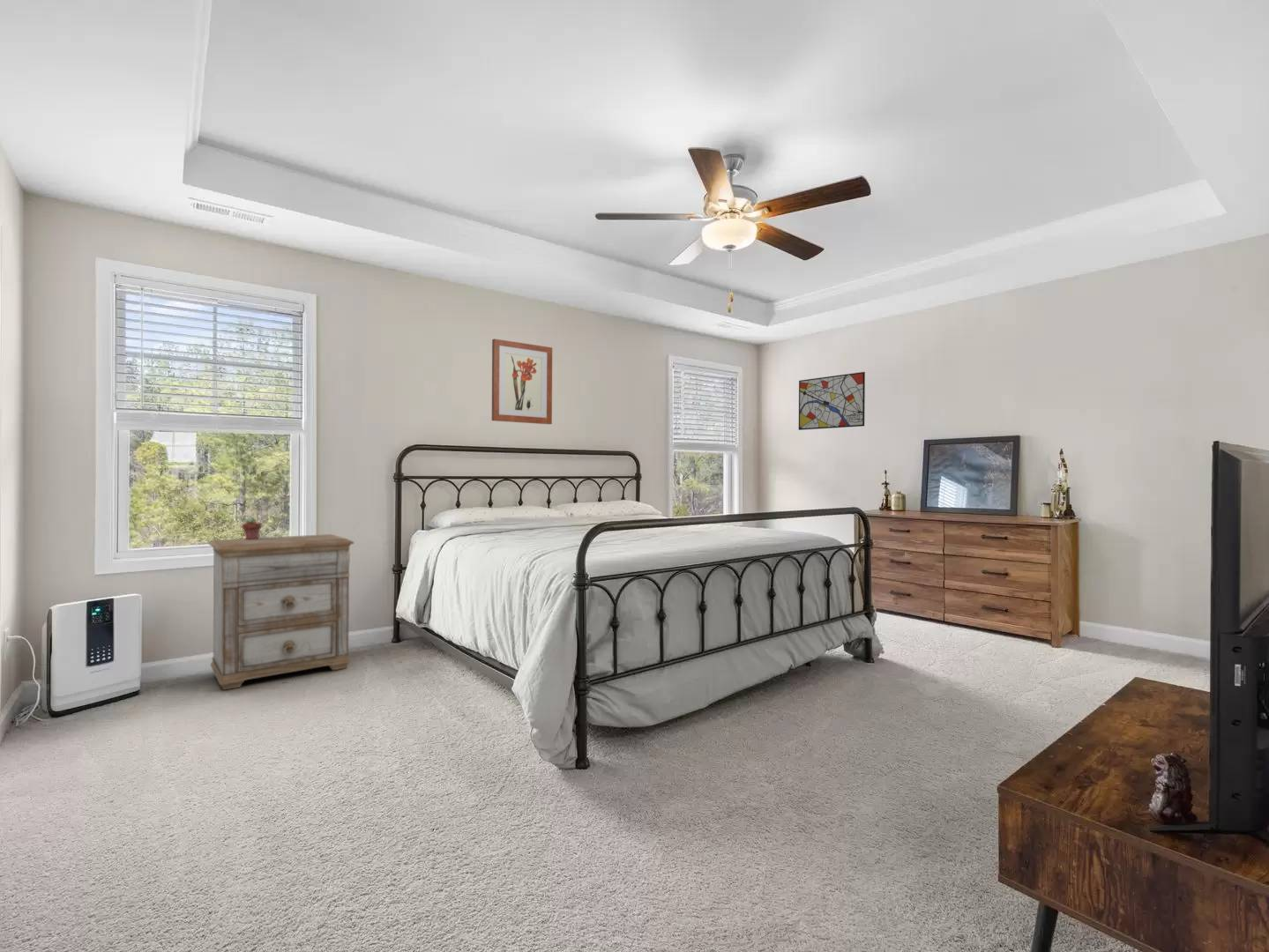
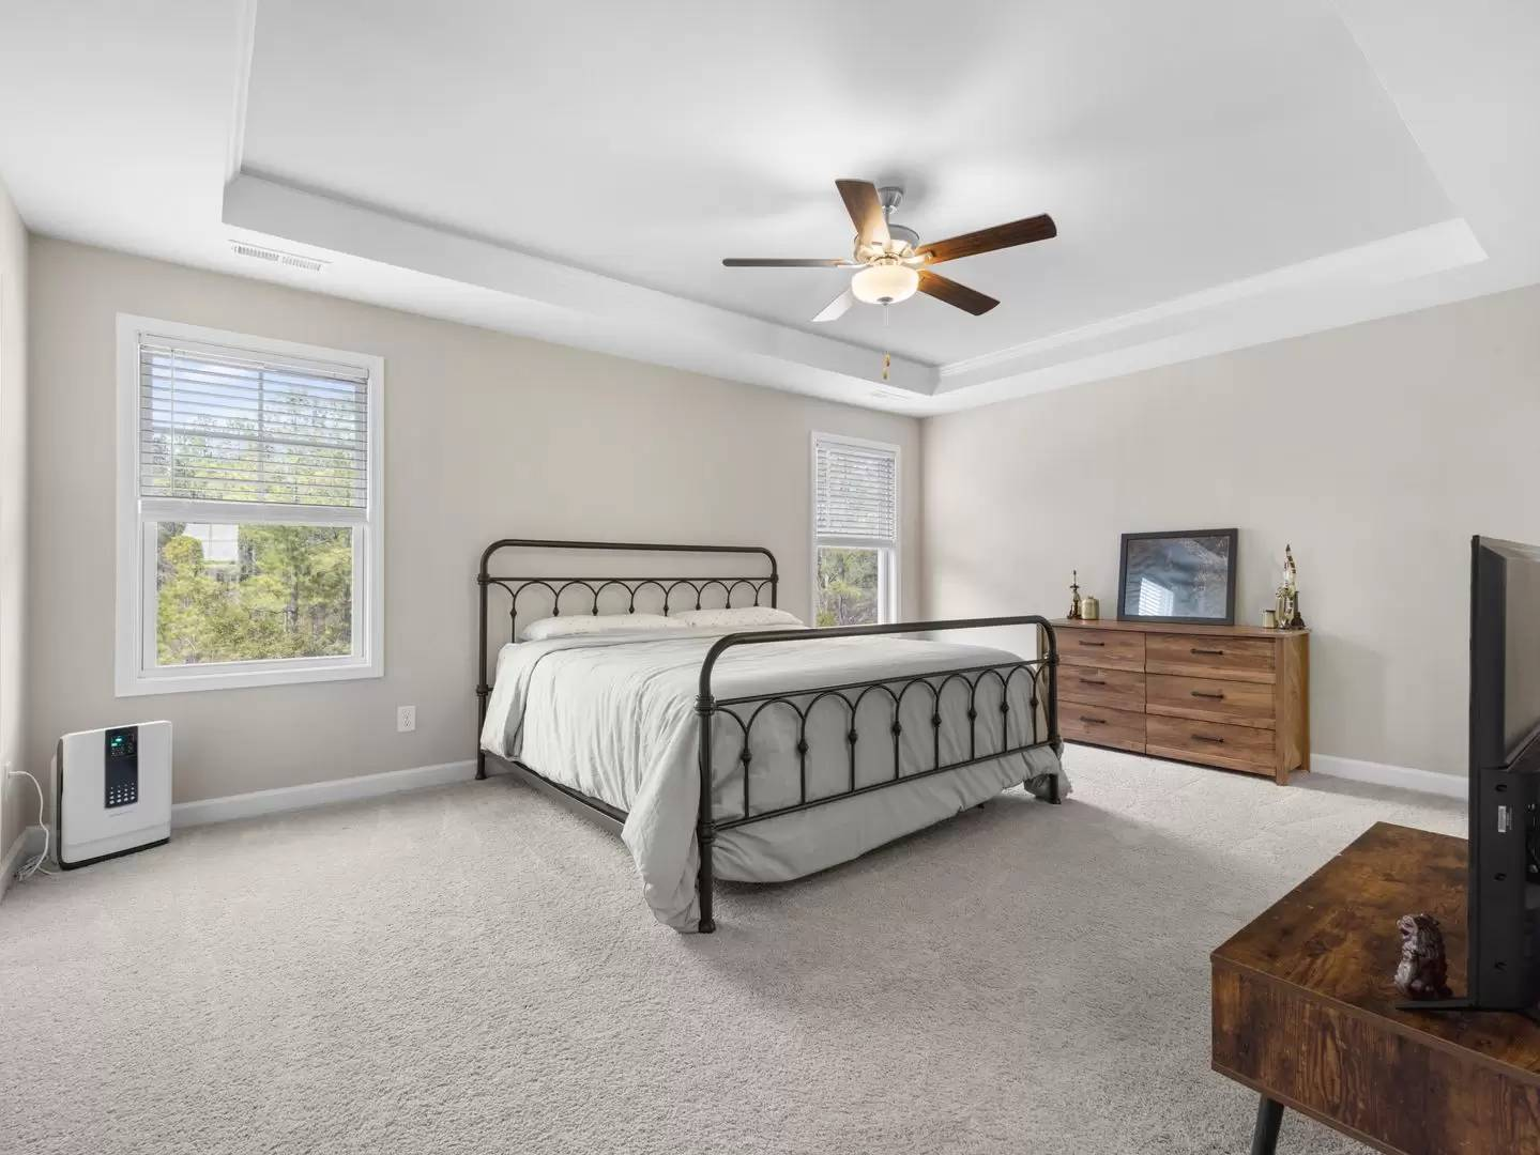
- wall art (522, 383)
- wall art (830, 402)
- potted succulent (251, 527)
- nightstand (281, 605)
